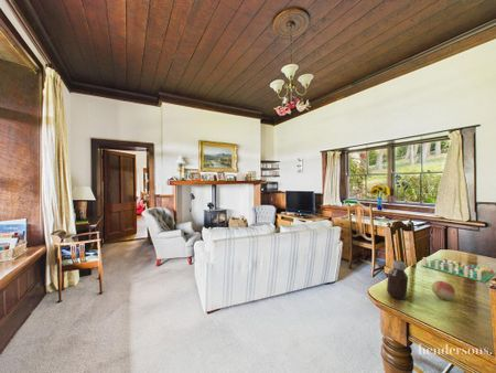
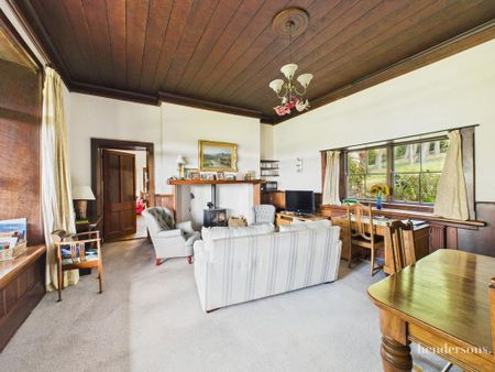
- board game (456, 265)
- fruit (442, 289)
- bottle (397, 278)
